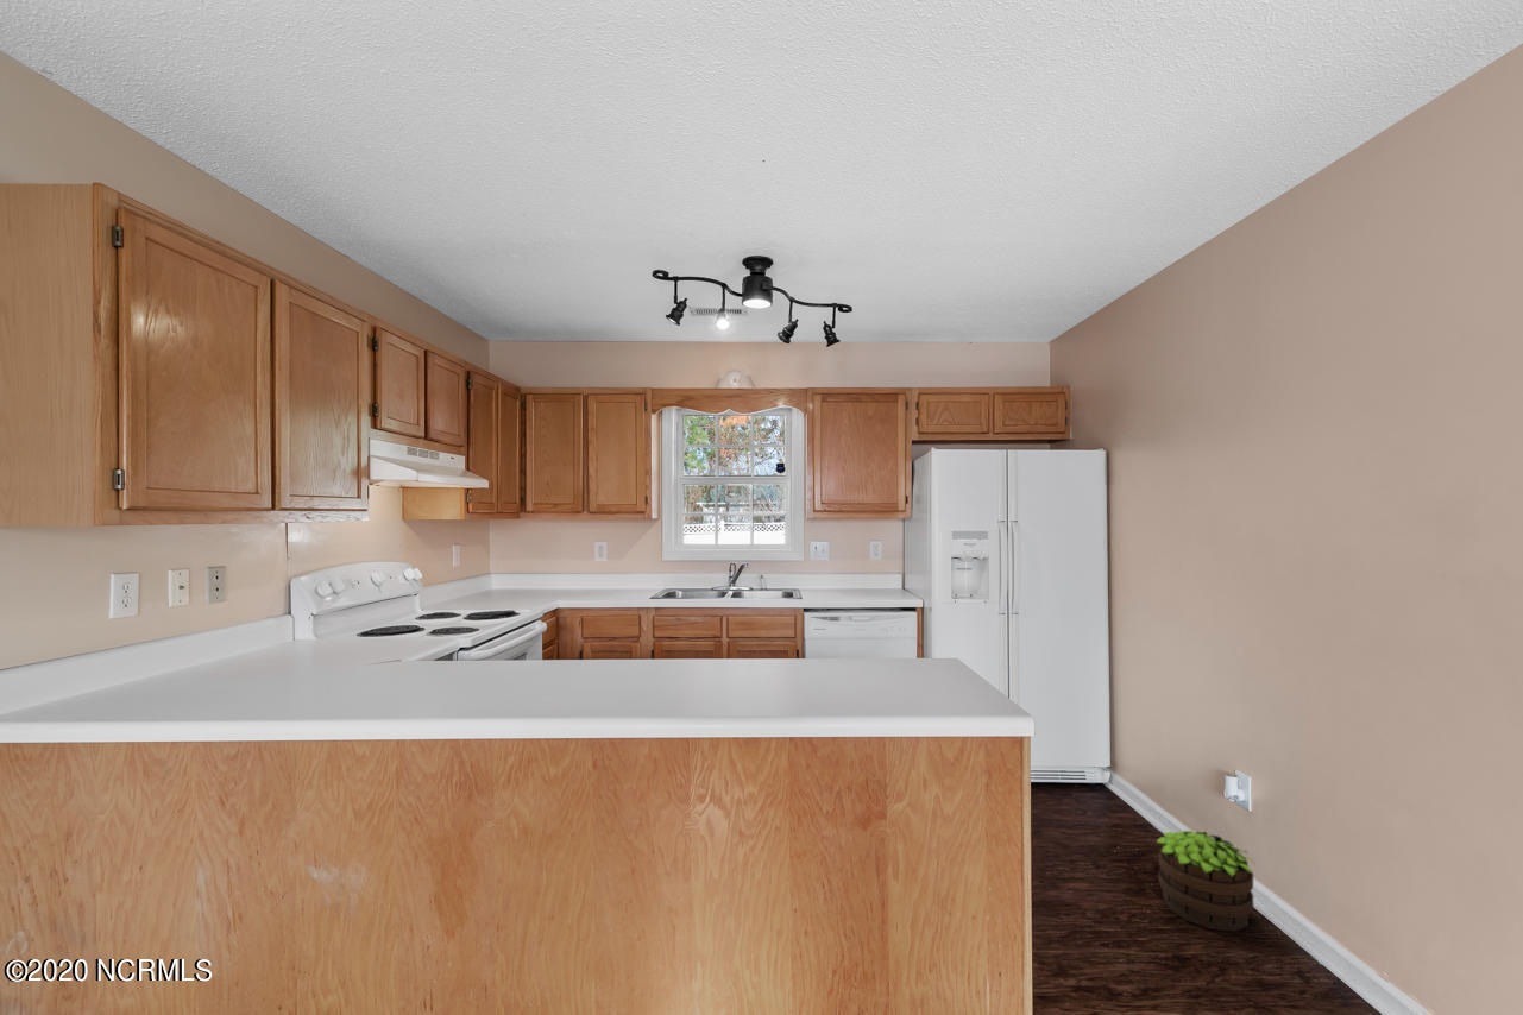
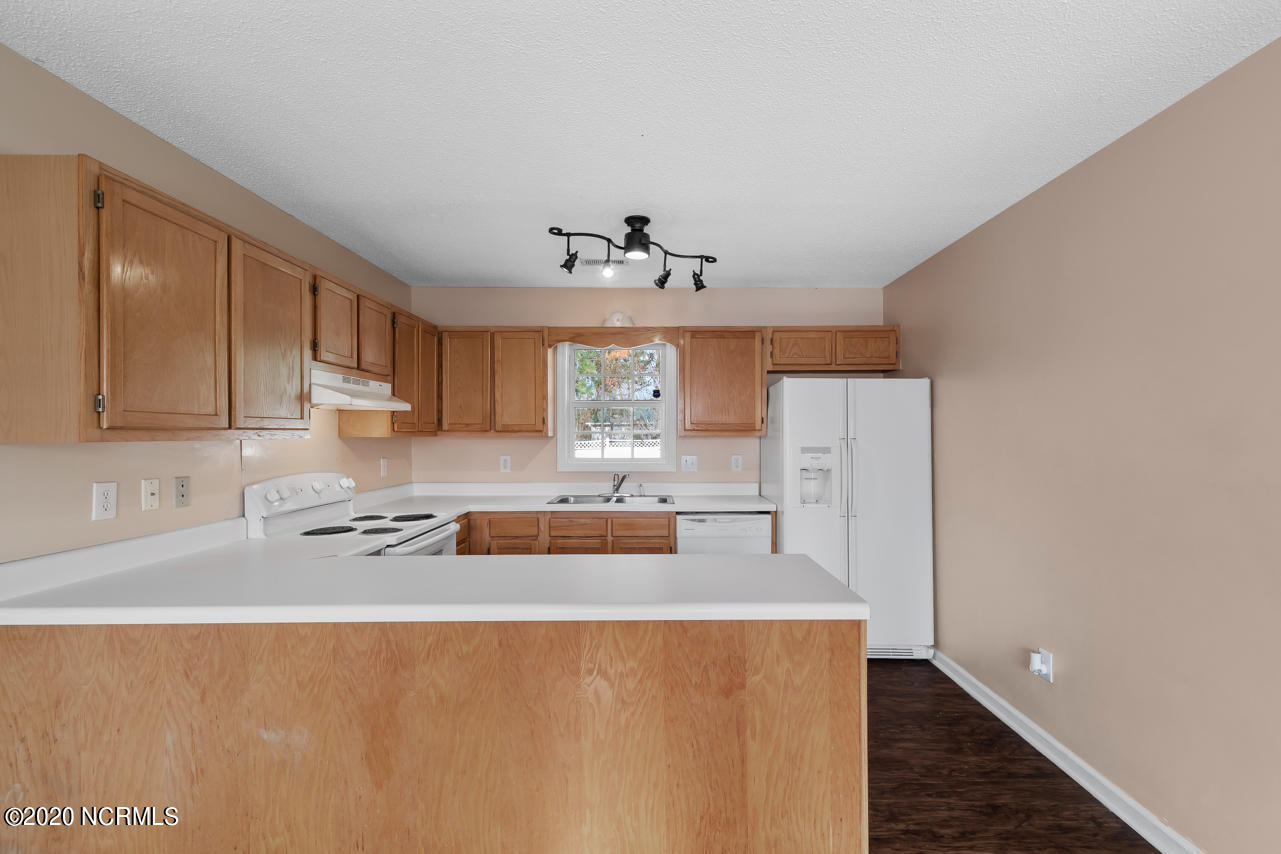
- potted plant (1204, 872)
